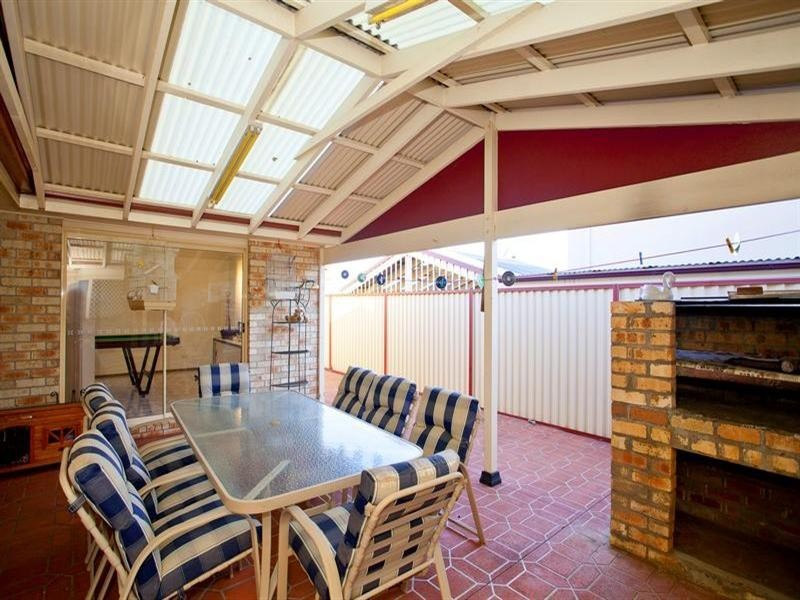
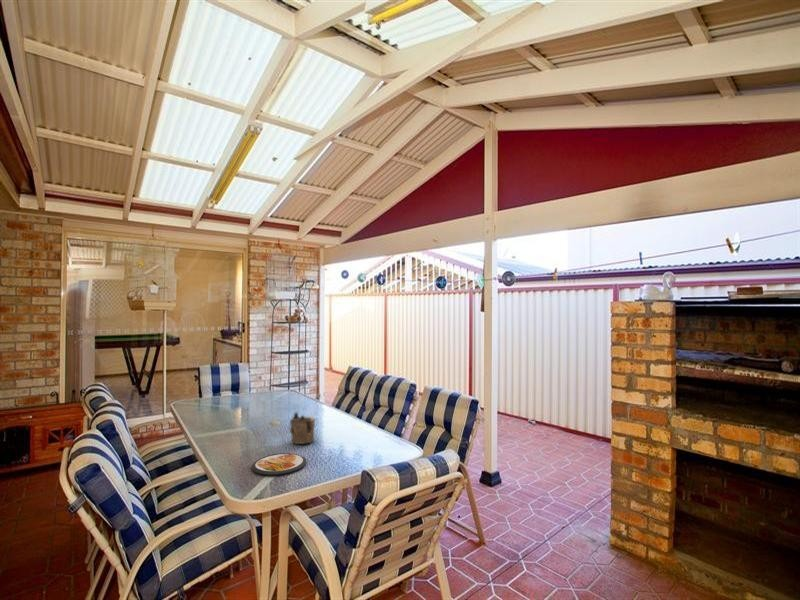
+ dish (279, 462)
+ teapot (301, 427)
